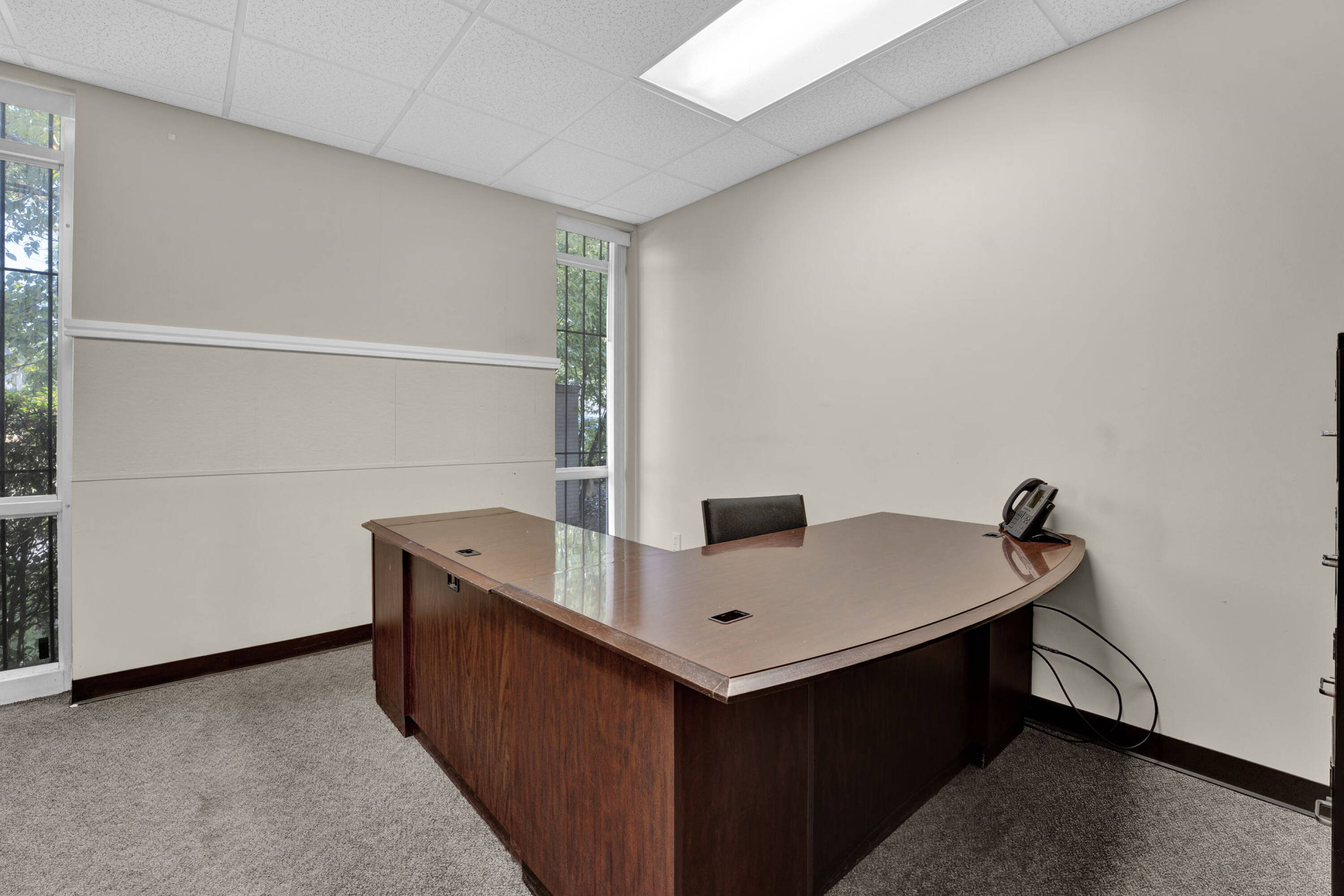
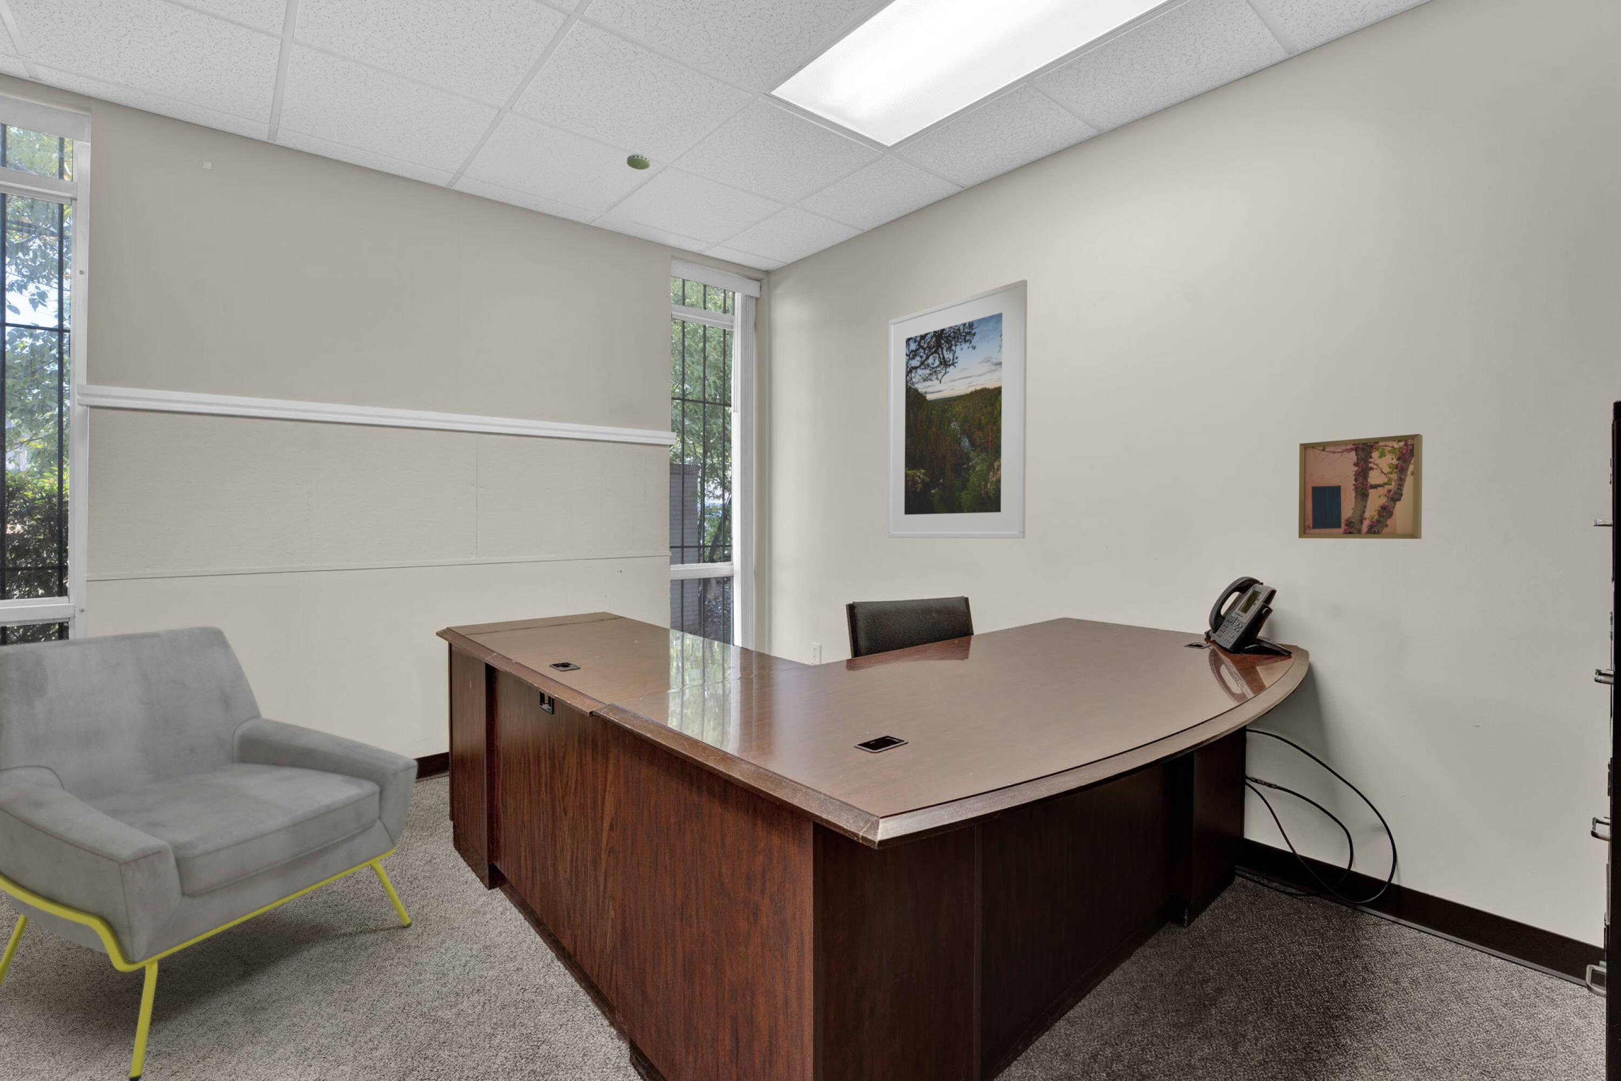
+ wall art (1357, 489)
+ smoke detector (638, 162)
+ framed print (950, 420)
+ armchair (195, 801)
